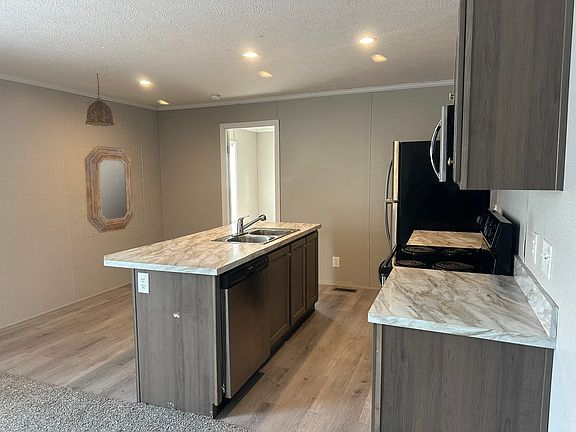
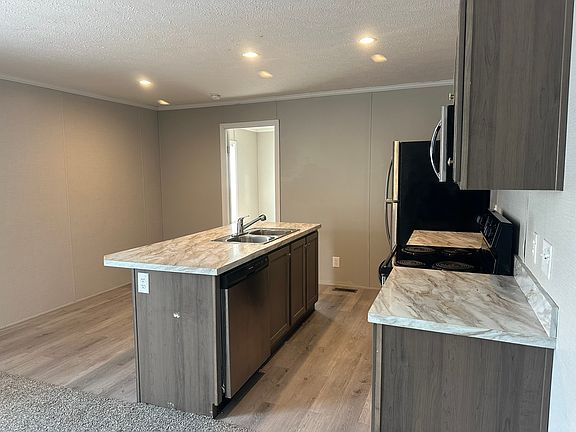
- home mirror (112, 189)
- pendant lamp (98, 98)
